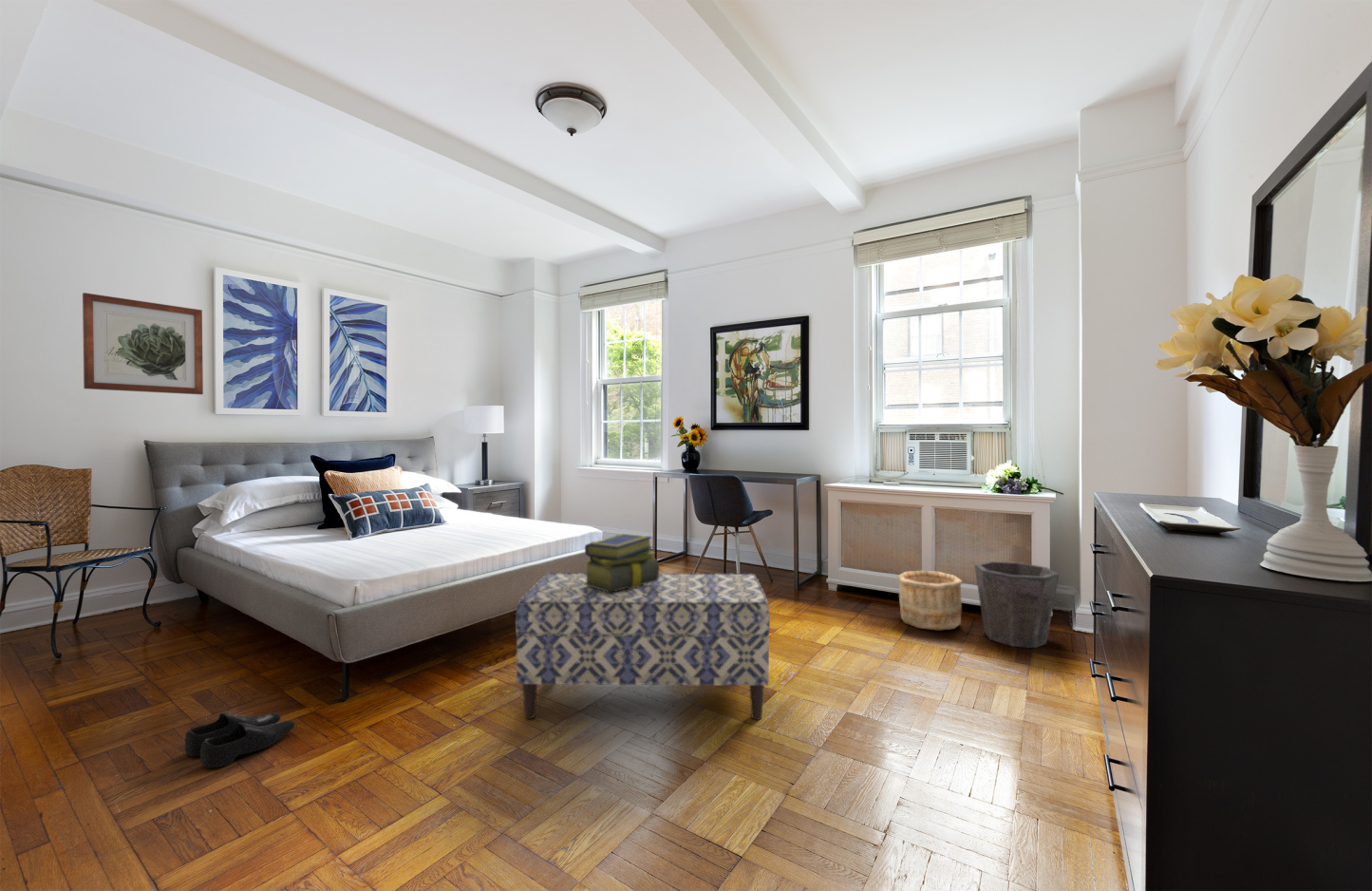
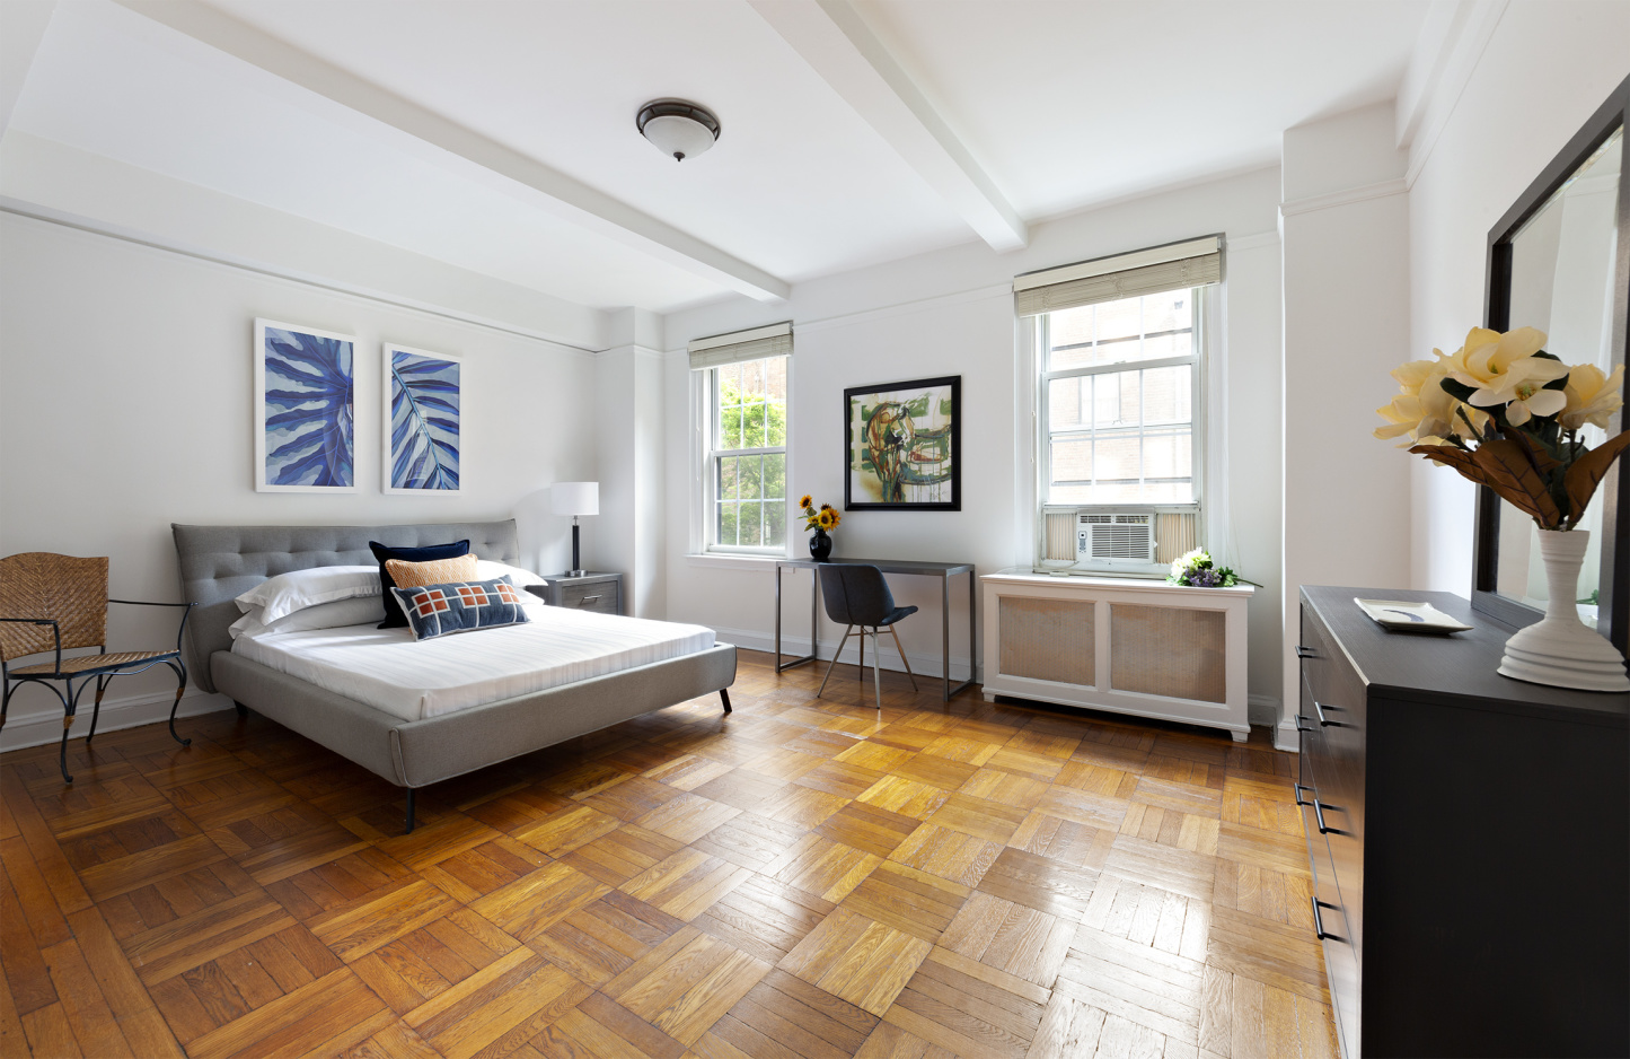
- stack of books (621, 560)
- shoe (243, 730)
- wooden bucket (929, 598)
- wall art (146, 347)
- bench (647, 640)
- waste bin (1014, 603)
